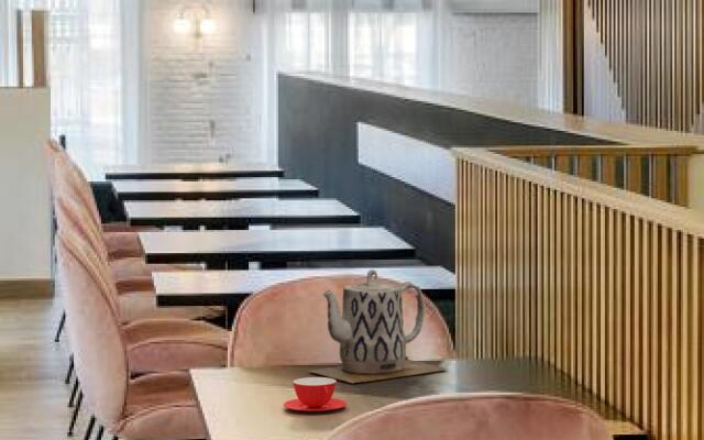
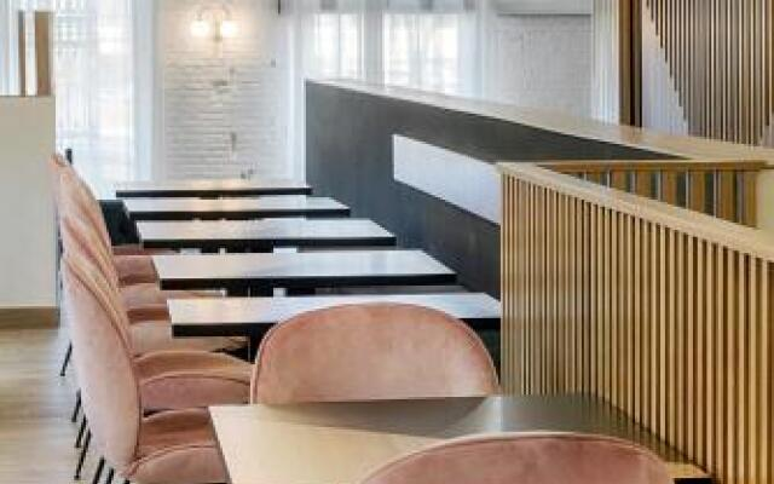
- teacup (315, 394)
- teapot (377, 320)
